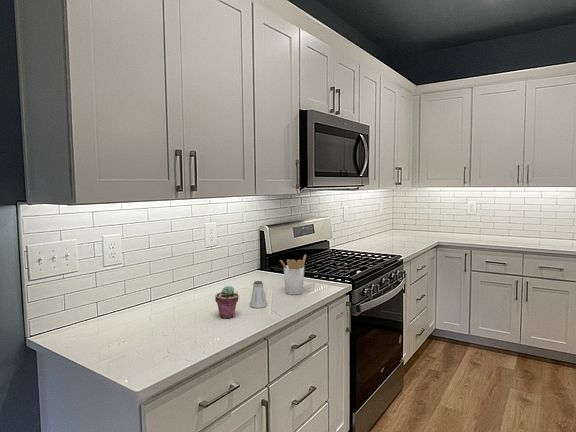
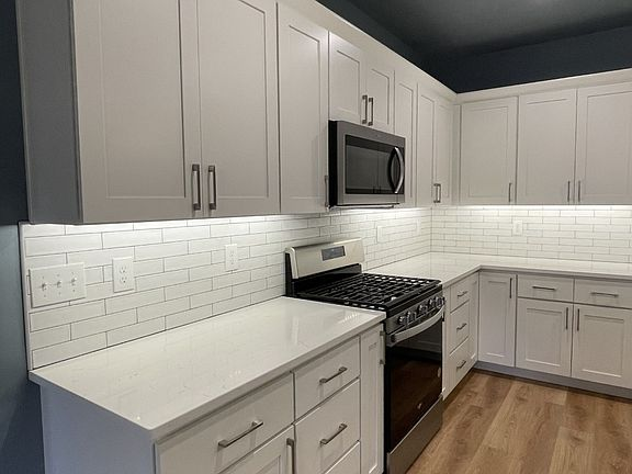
- potted succulent (227, 301)
- saltshaker (258, 293)
- utensil holder (294, 274)
